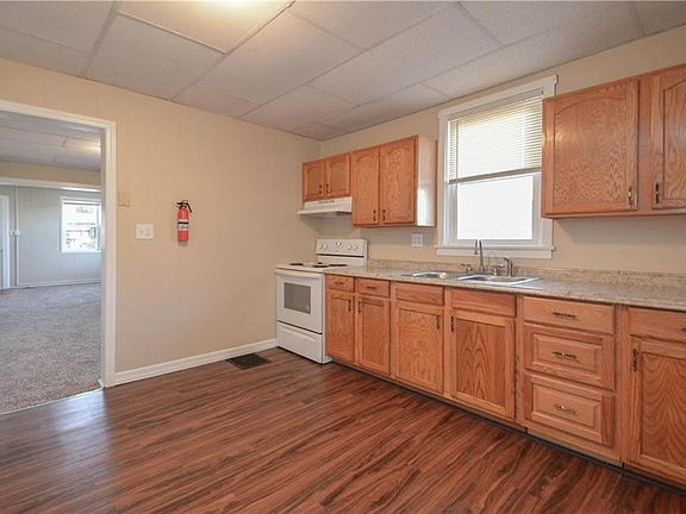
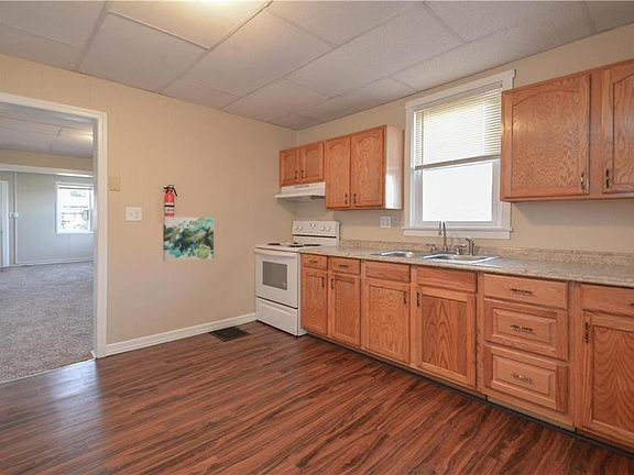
+ wall art (189, 239)
